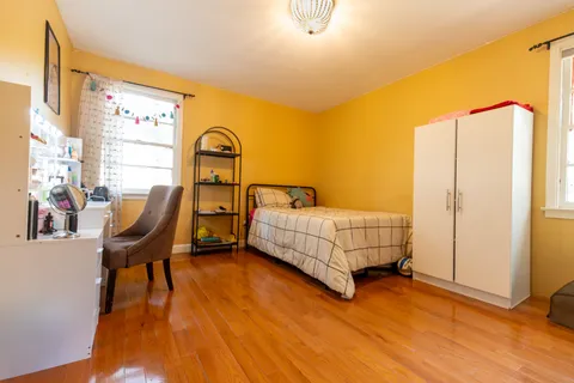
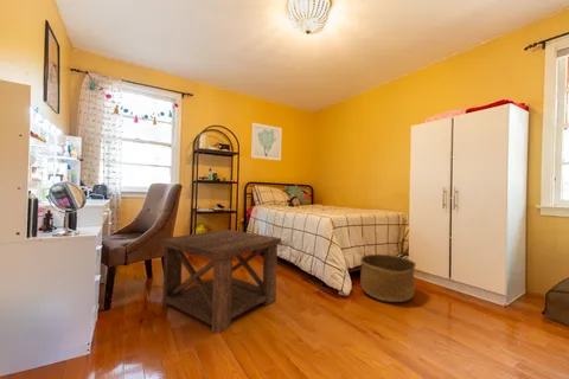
+ wall art (267, 142)
+ side table (222, 270)
+ basket (385, 276)
